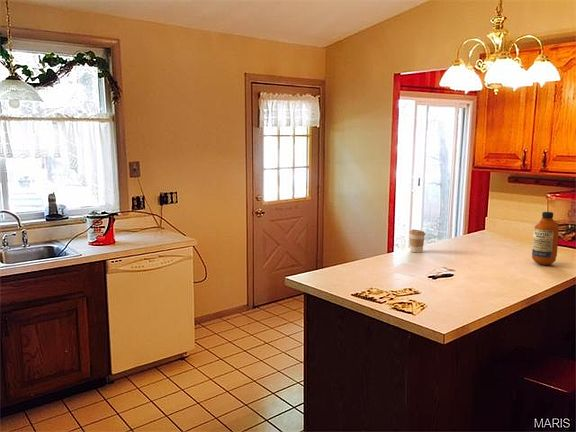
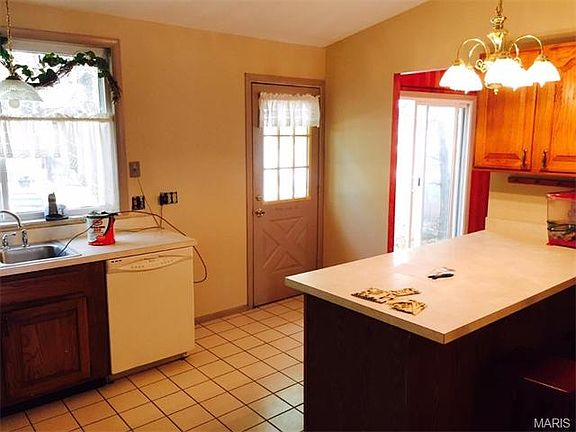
- bottle (545, 238)
- coffee cup (416, 240)
